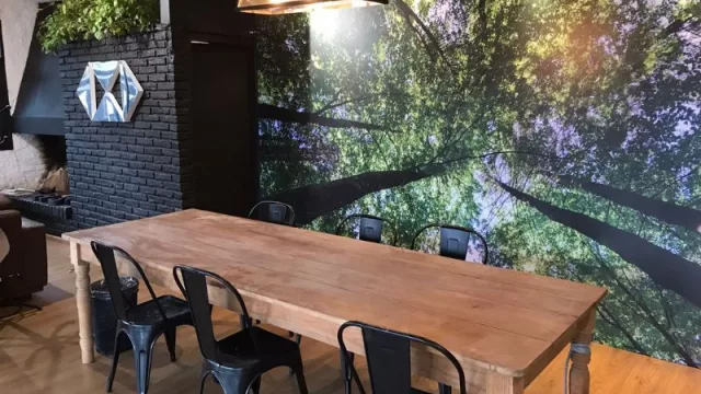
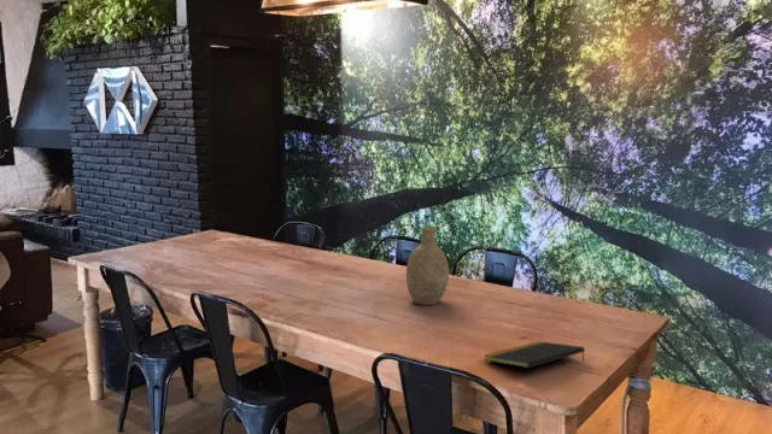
+ decorative vase (427, 264)
+ notepad (533, 353)
